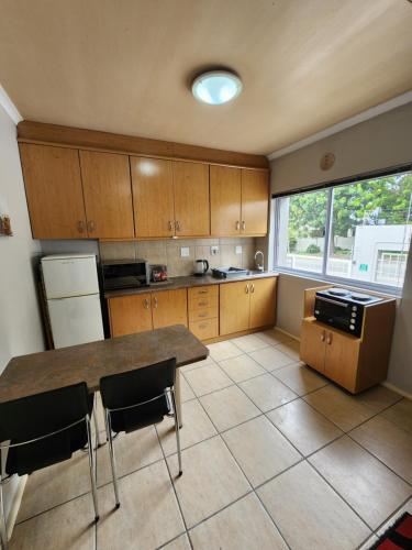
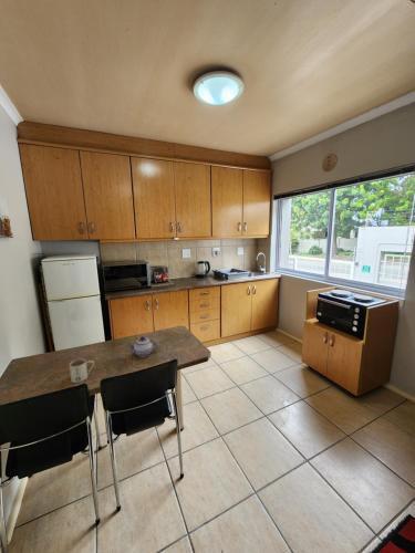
+ mug (82, 369)
+ teapot (142, 345)
